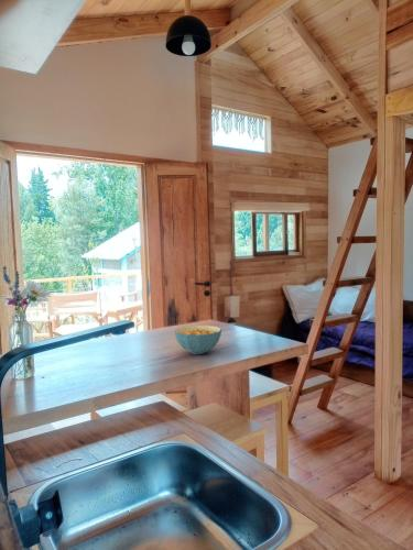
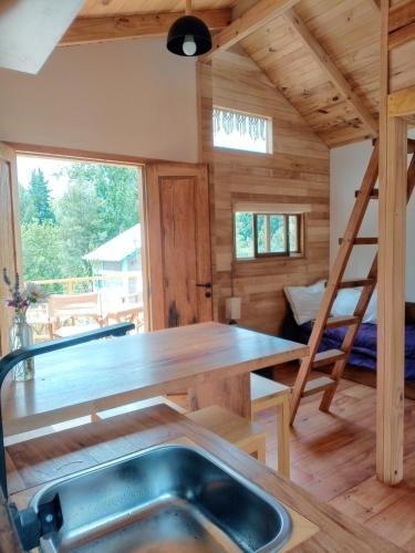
- cereal bowl (198, 341)
